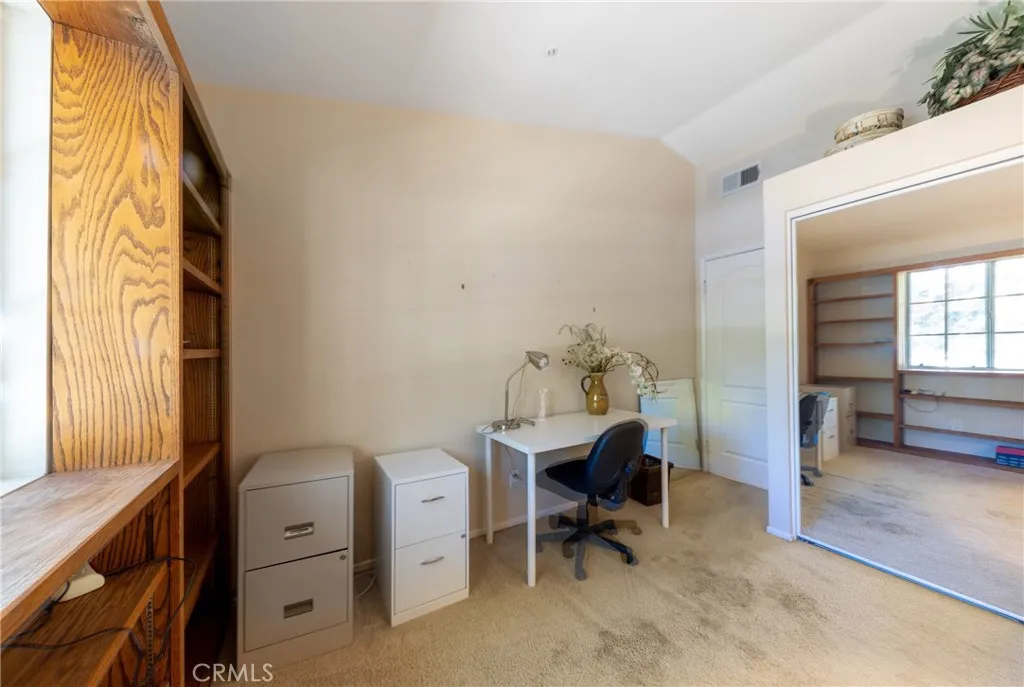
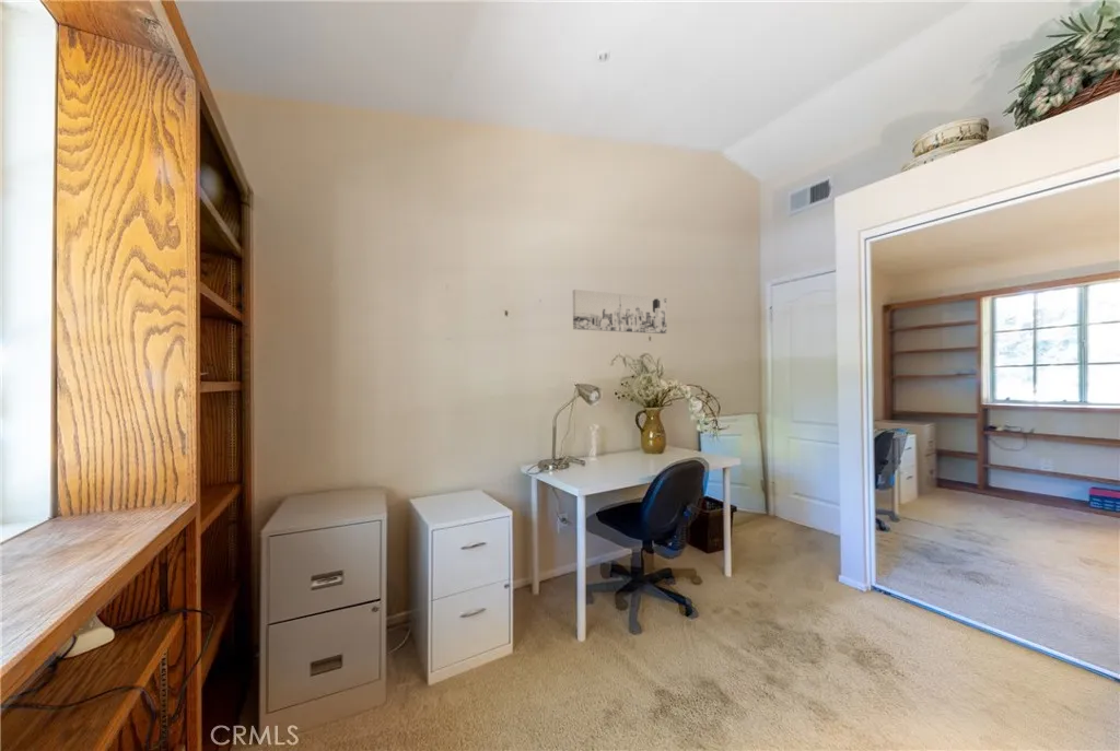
+ wall art (621, 313)
